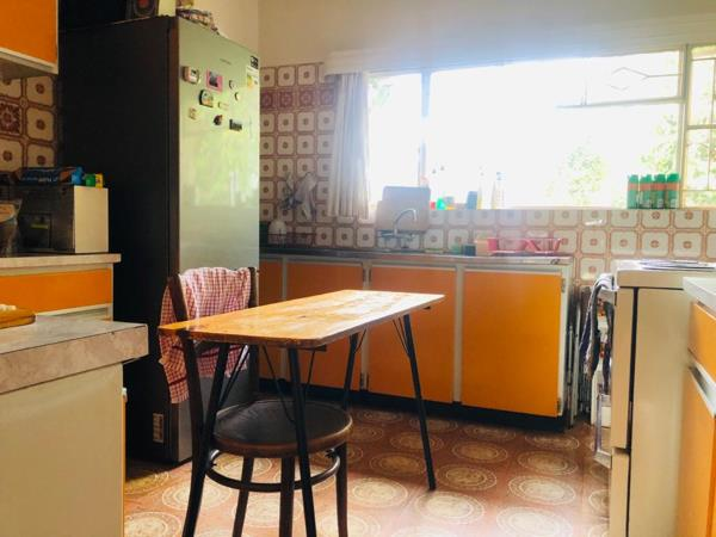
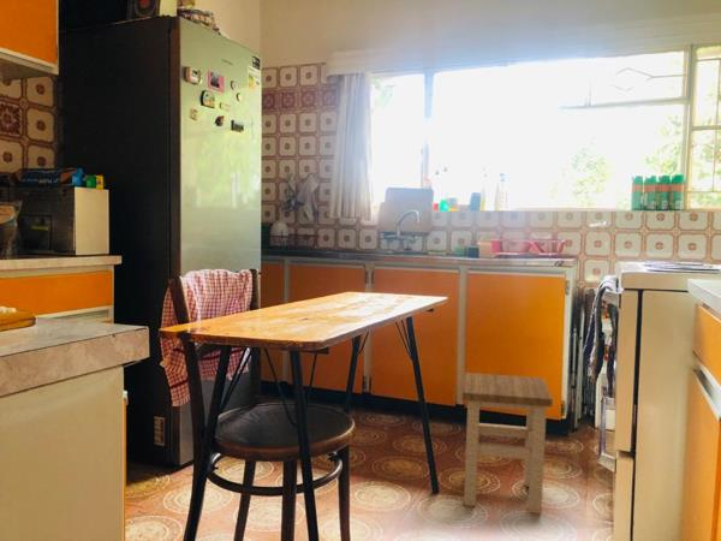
+ stool (502, 435)
